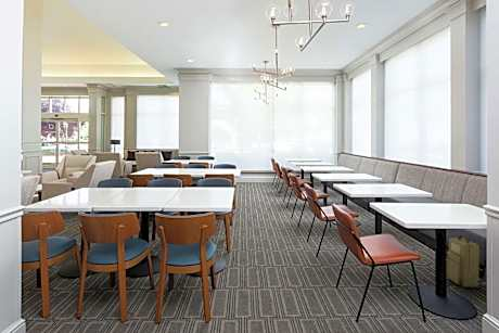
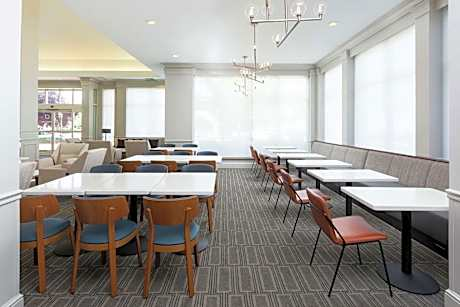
- backpack (465, 258)
